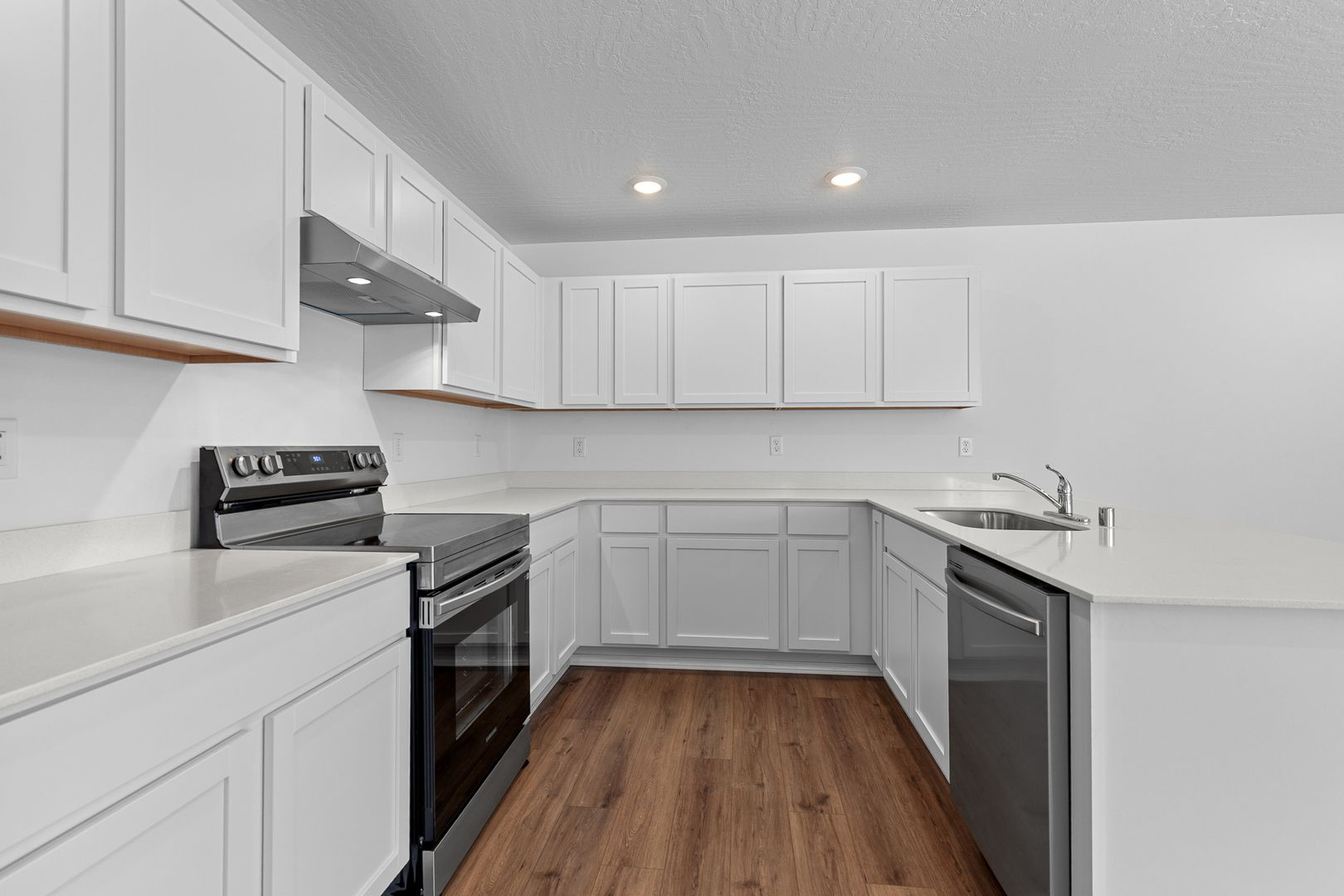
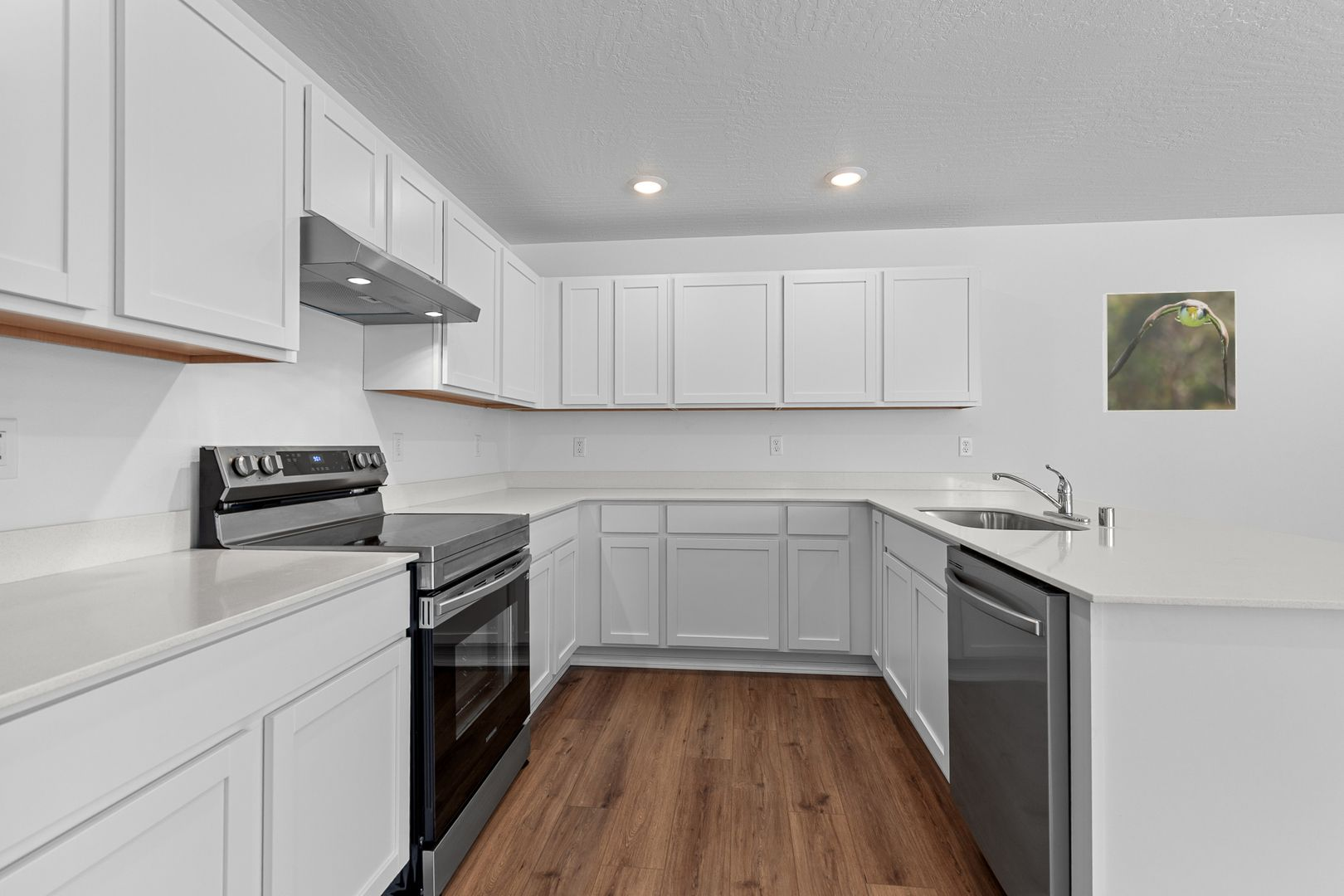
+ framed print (1168, 352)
